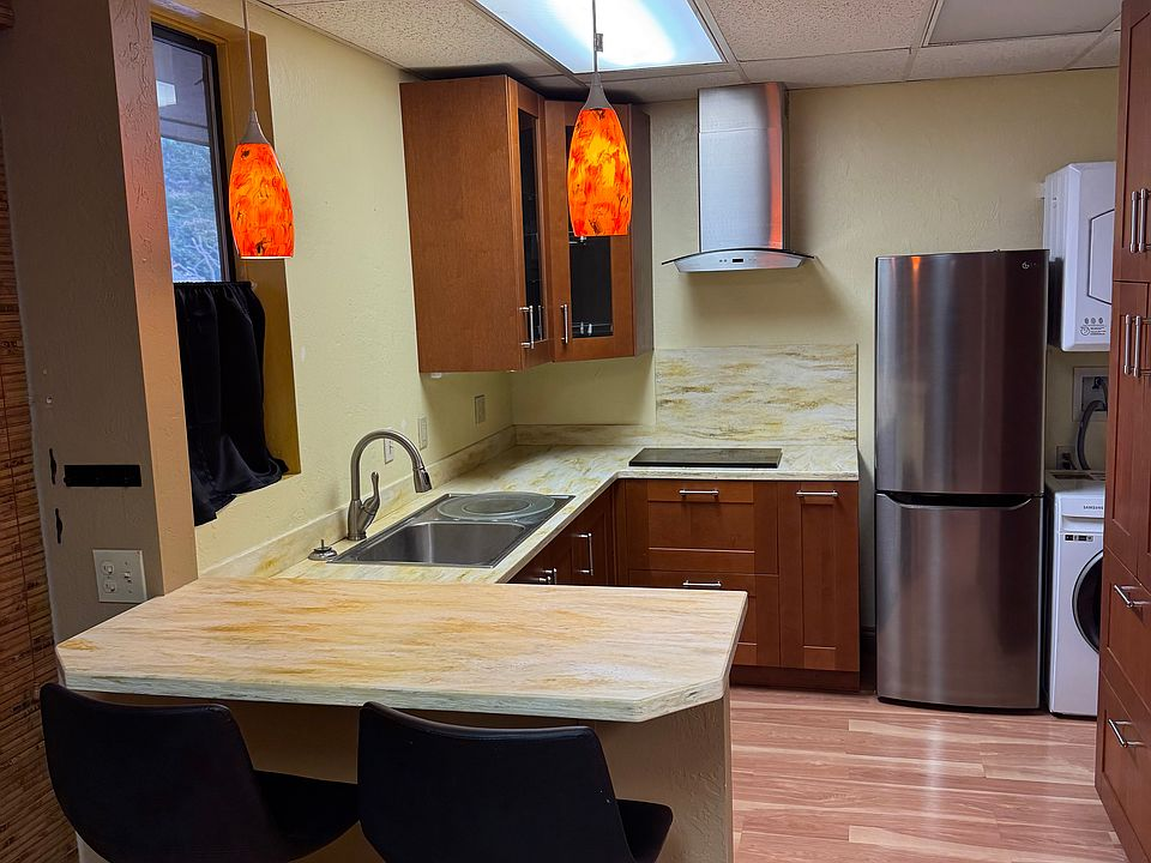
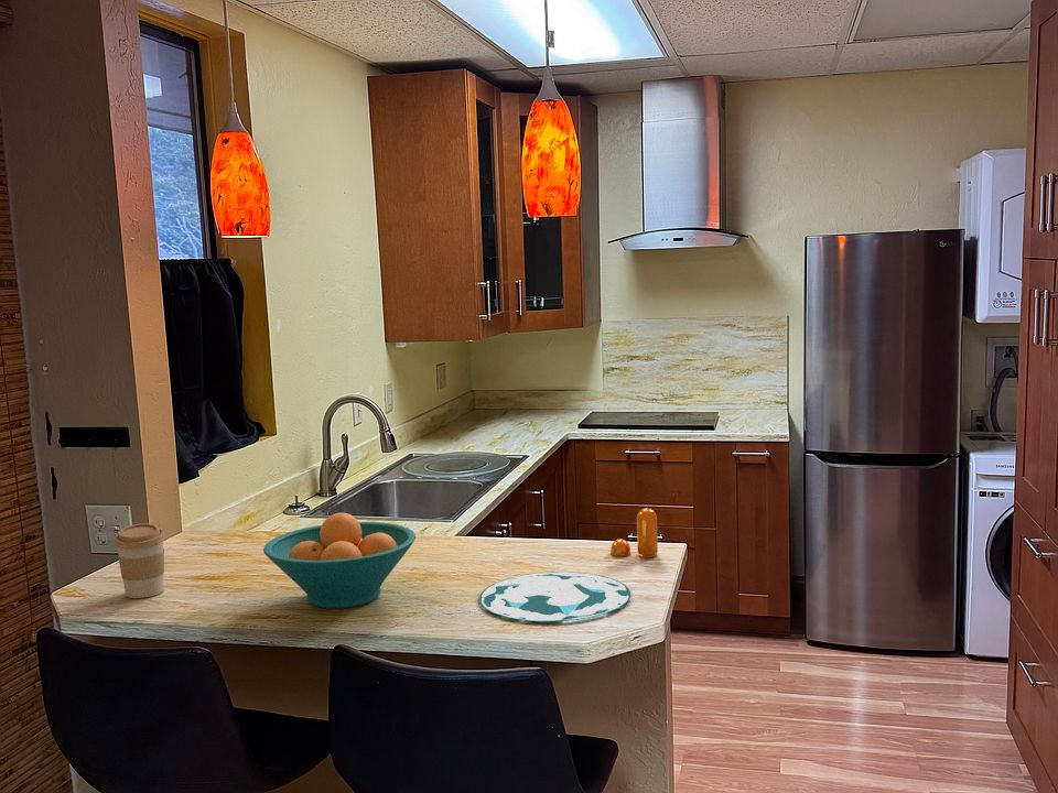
+ plate (554, 588)
+ pepper shaker (637, 530)
+ coffee cup (141, 560)
+ fruit bowl (341, 555)
